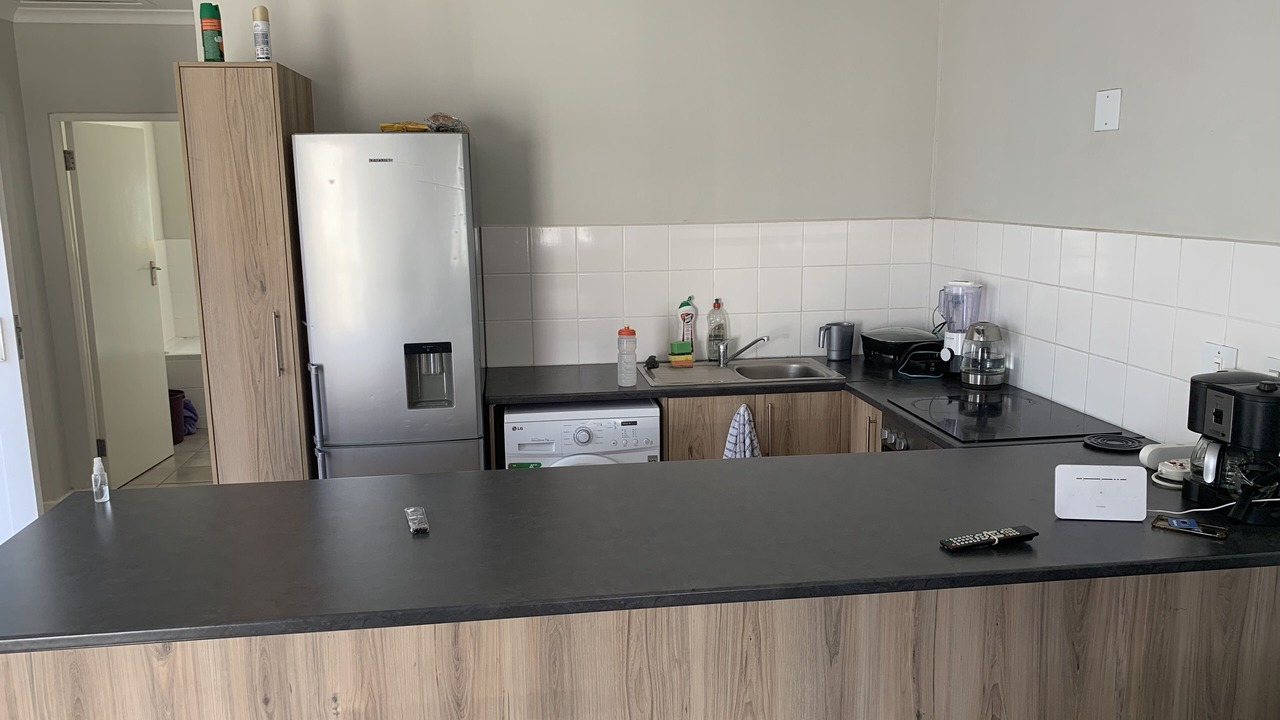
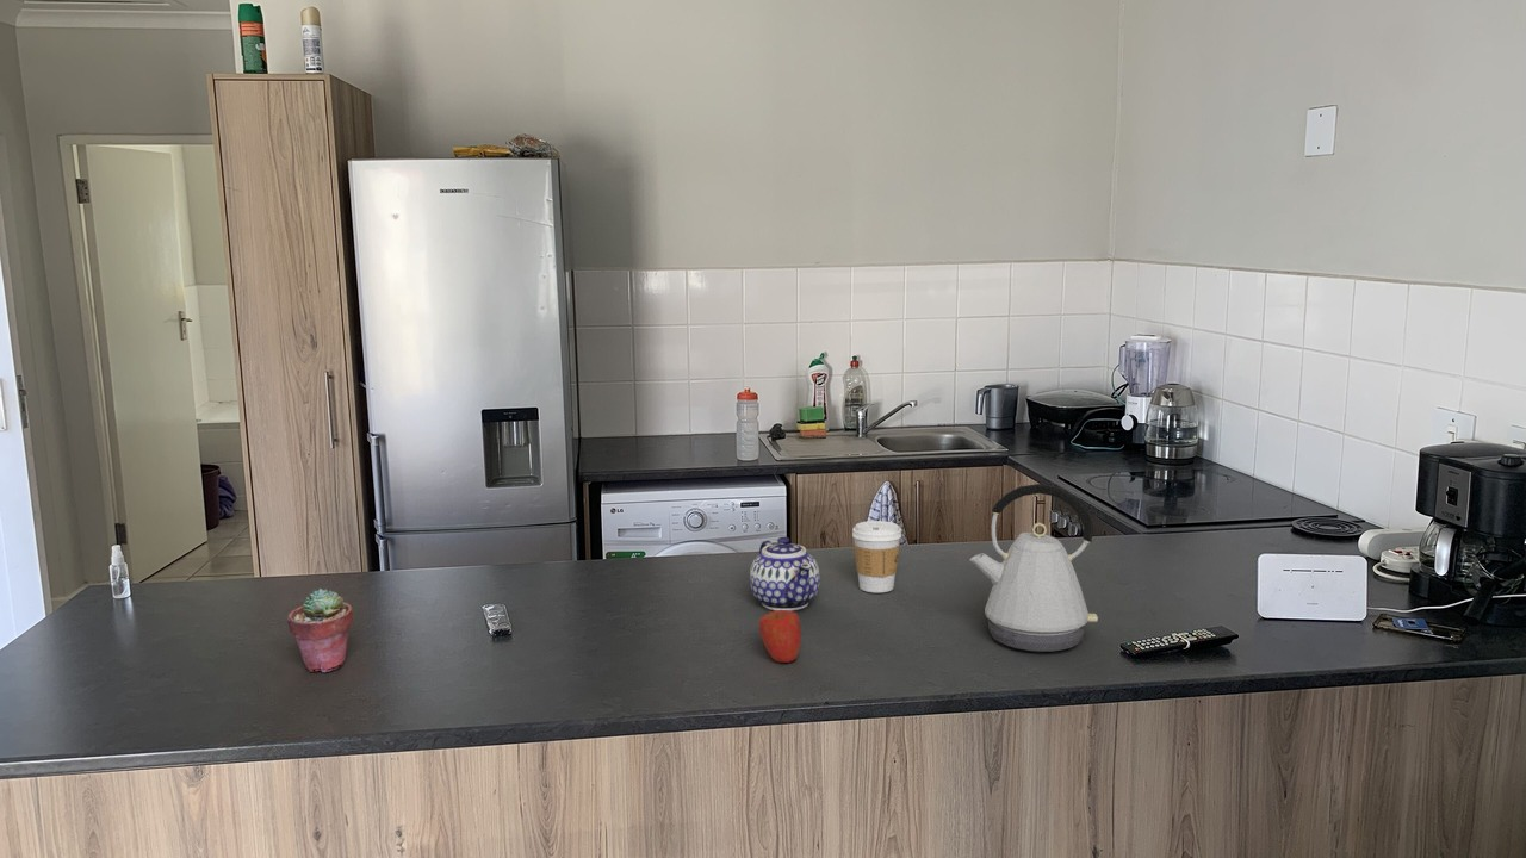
+ coffee cup (876, 555)
+ kettle (1034, 562)
+ potted succulent (321, 627)
+ teapot (784, 570)
+ apple (780, 635)
